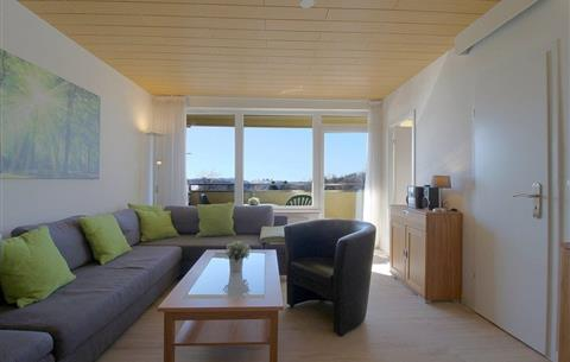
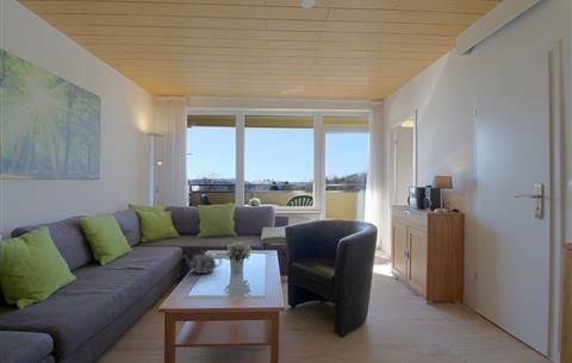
+ teapot (201, 261)
